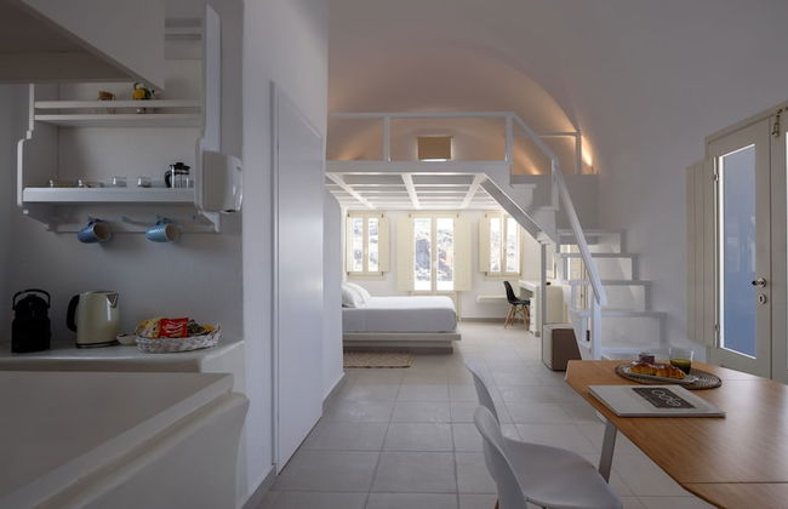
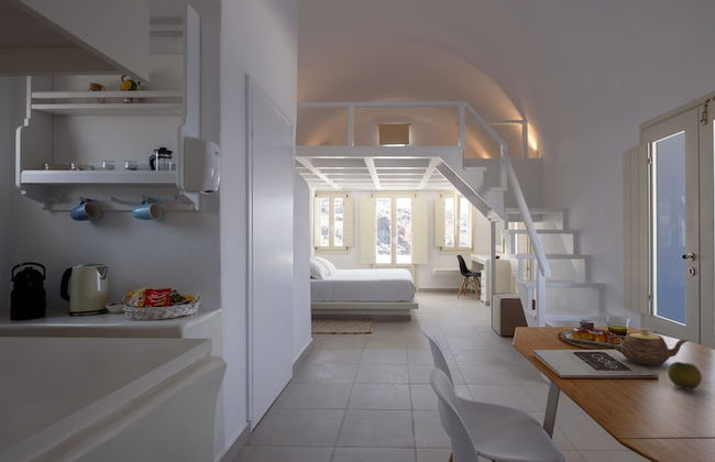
+ teapot (647, 345)
+ fruit (684, 374)
